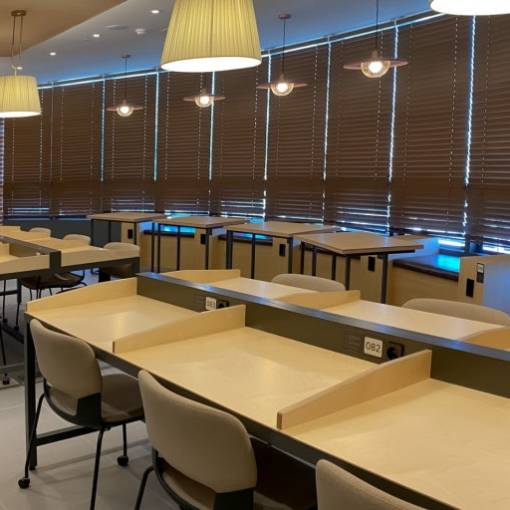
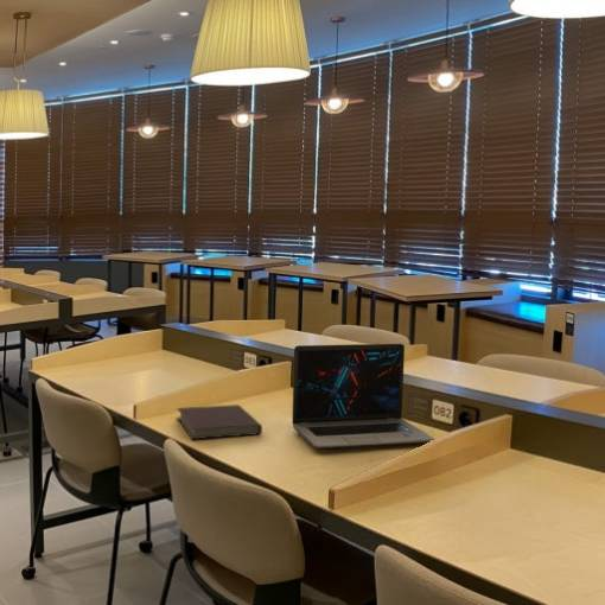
+ laptop (362, 394)
+ notebook (217, 420)
